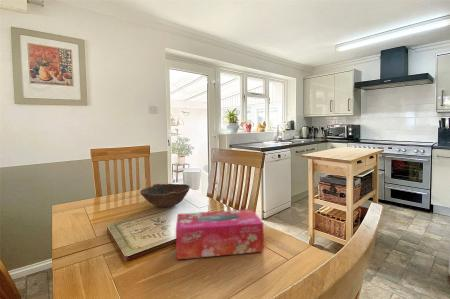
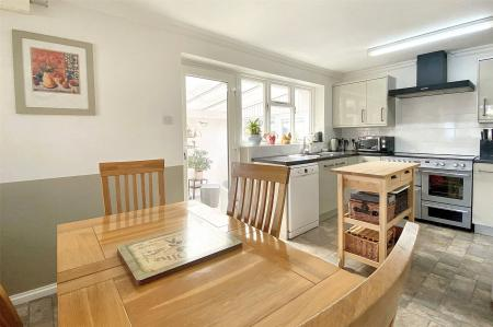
- bowl (166, 196)
- tissue box (218, 231)
